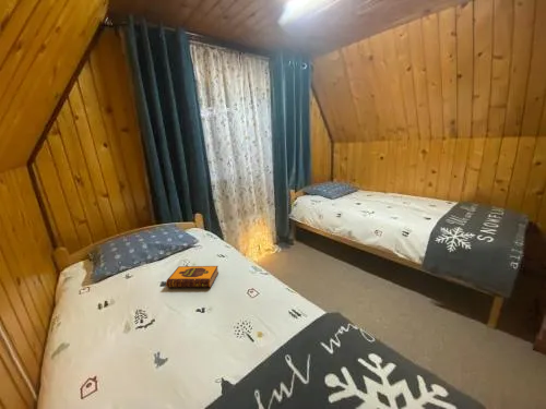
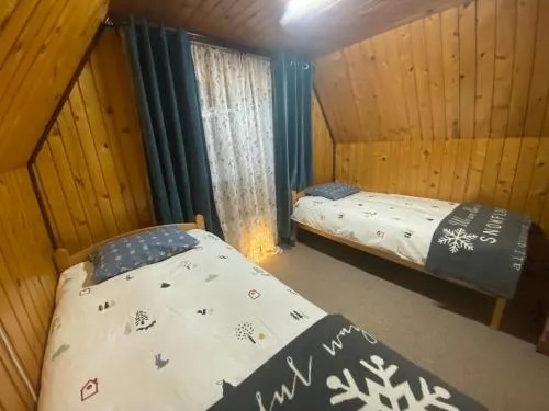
- hardback book (193, 277)
